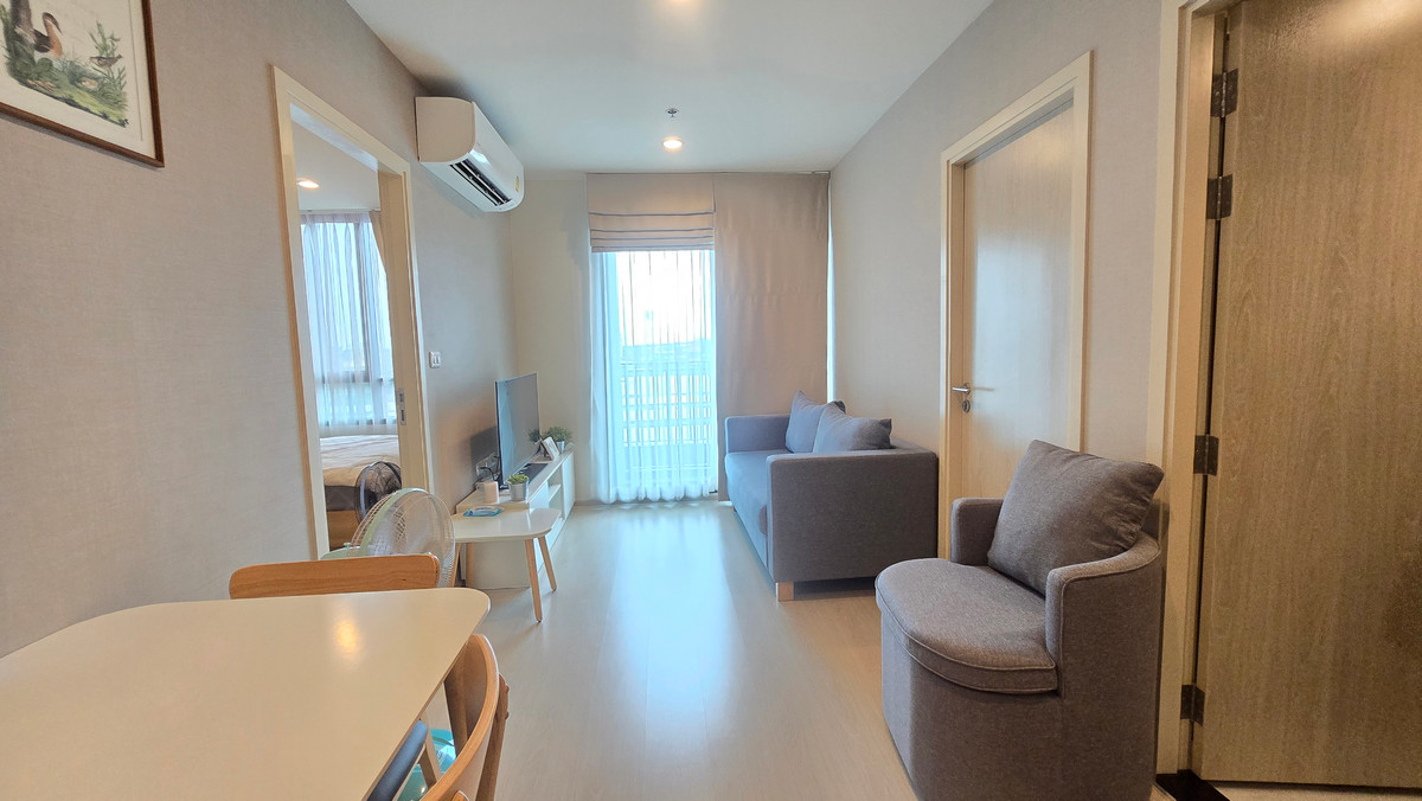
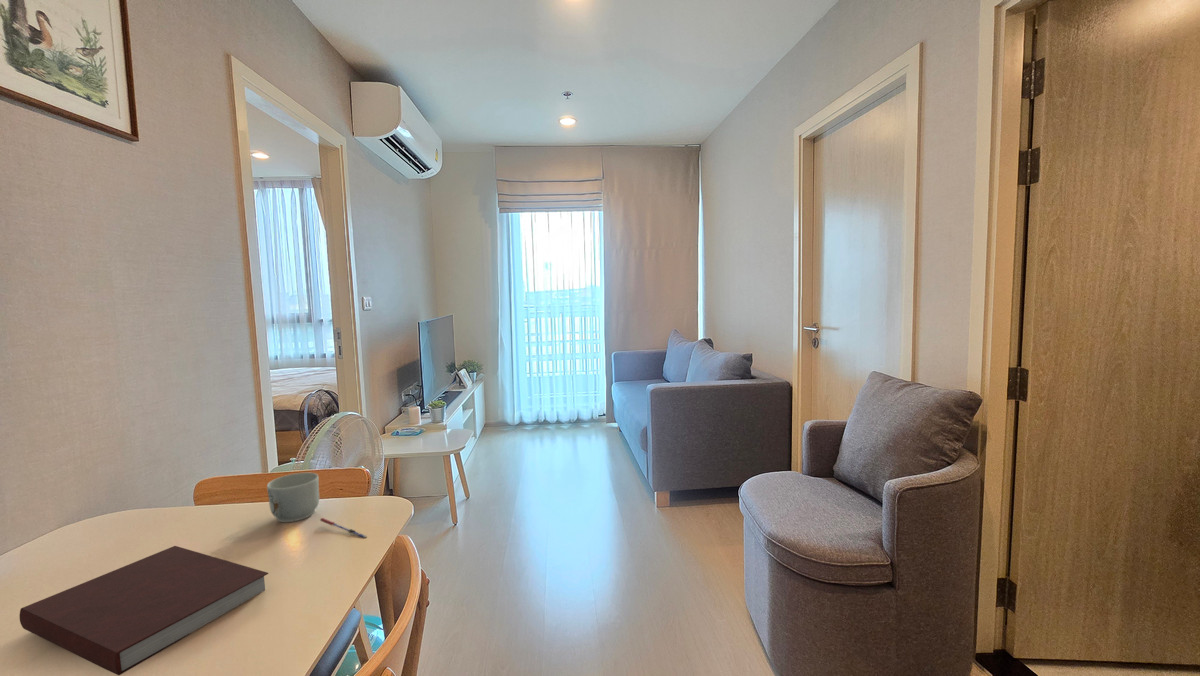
+ notebook (151, 599)
+ mug (290, 496)
+ pen (343, 527)
